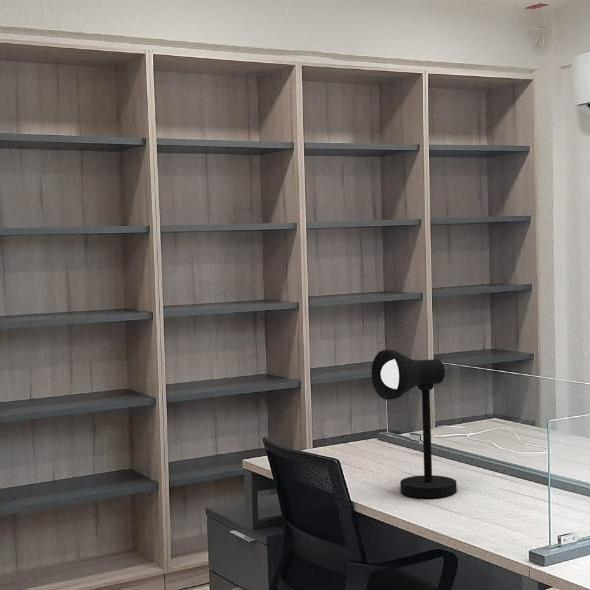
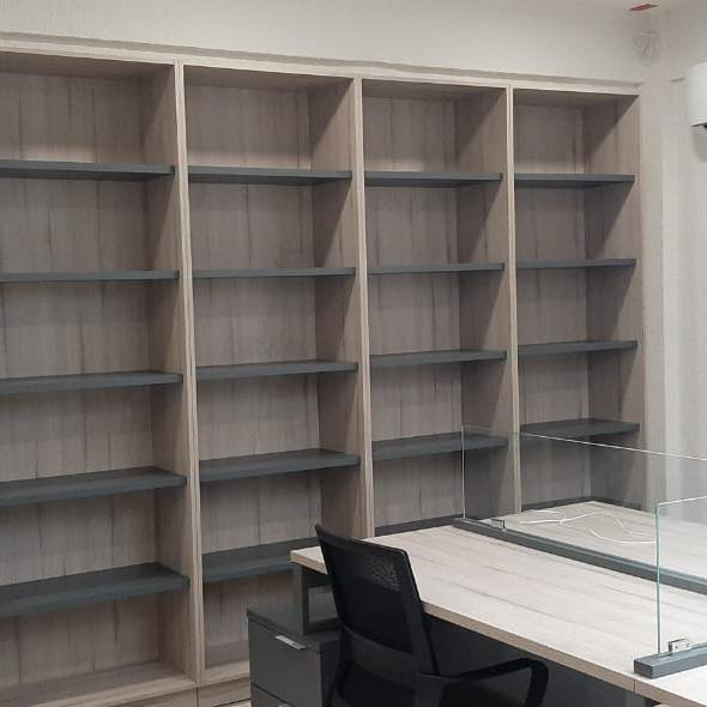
- desk lamp (422, 416)
